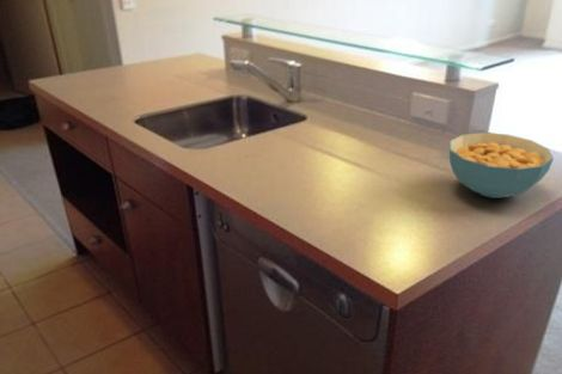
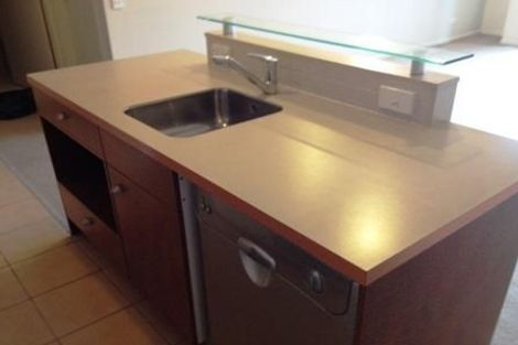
- cereal bowl (494, 171)
